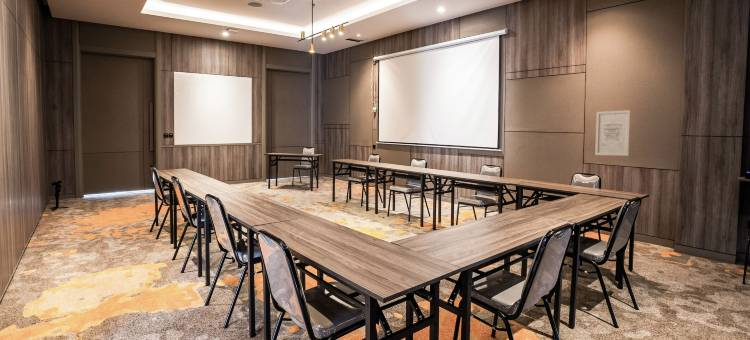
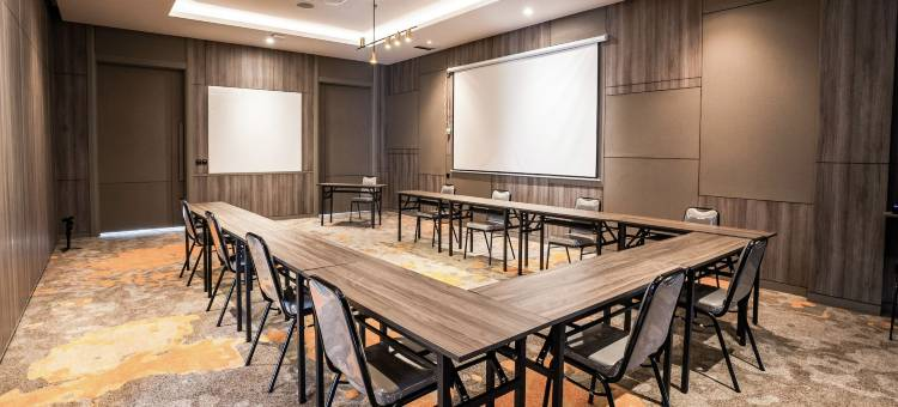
- wall art (612, 133)
